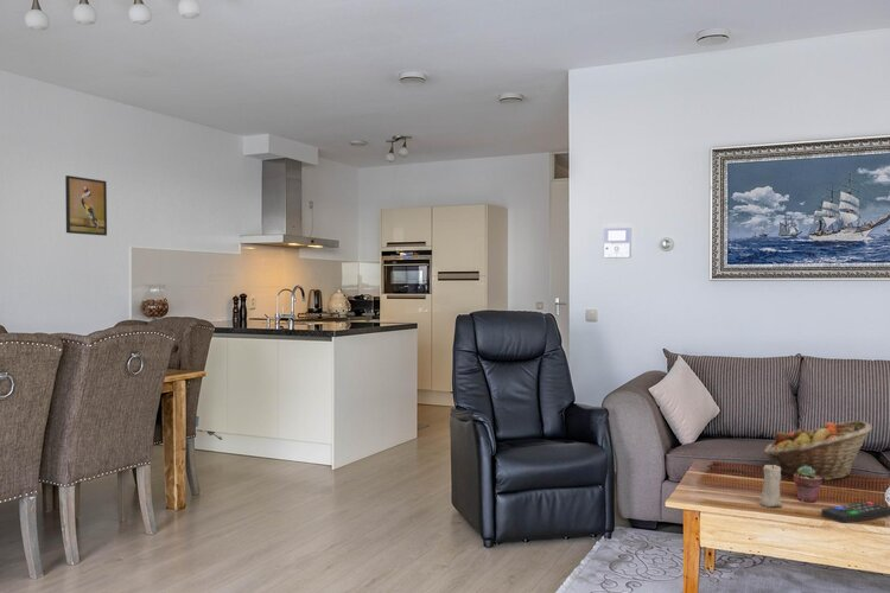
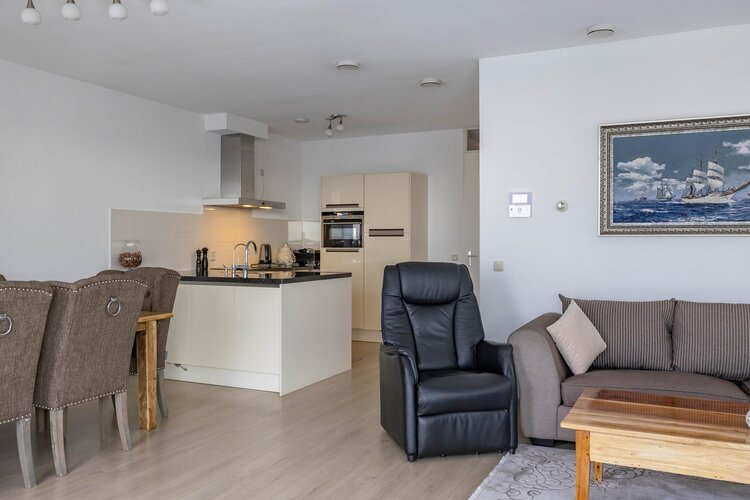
- candle (770, 483)
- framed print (87, 206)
- remote control (856, 511)
- potted succulent (807, 483)
- fruit basket (816, 446)
